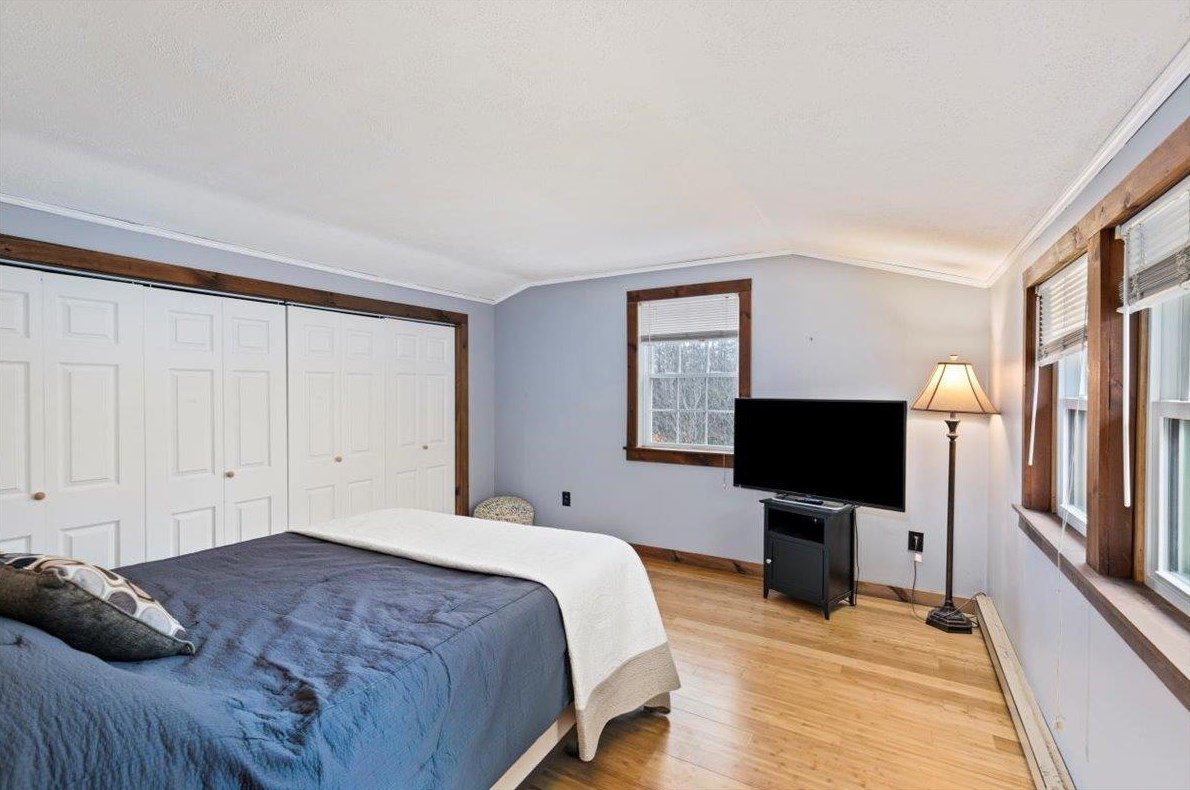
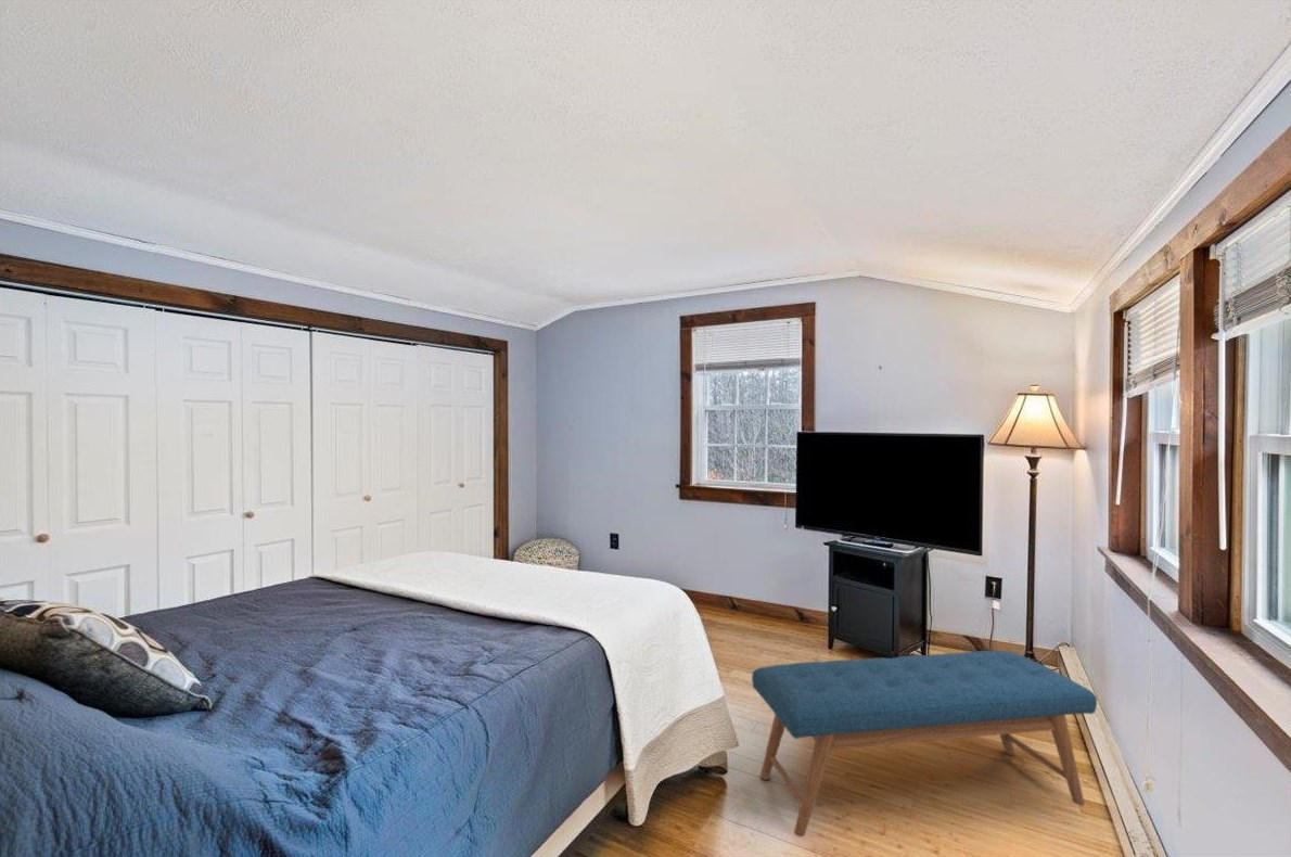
+ bench (916, 730)
